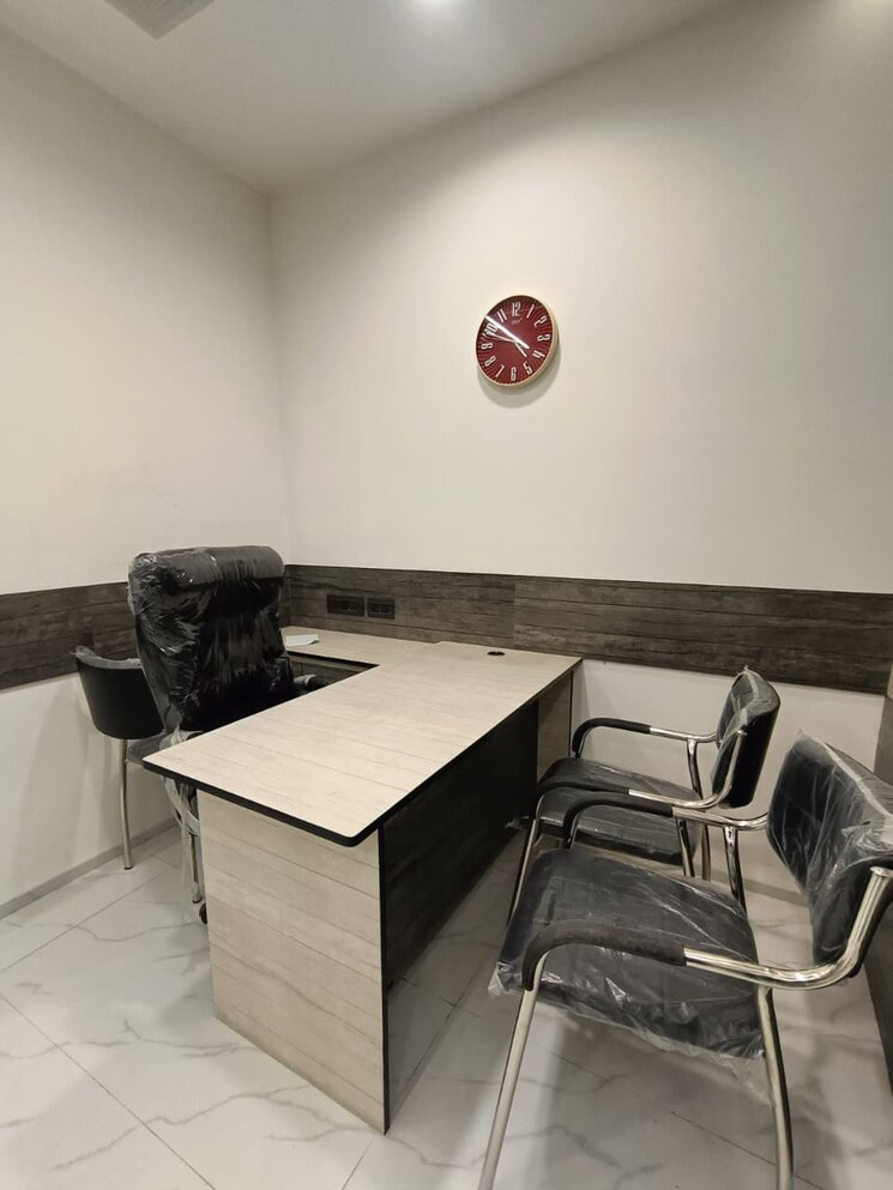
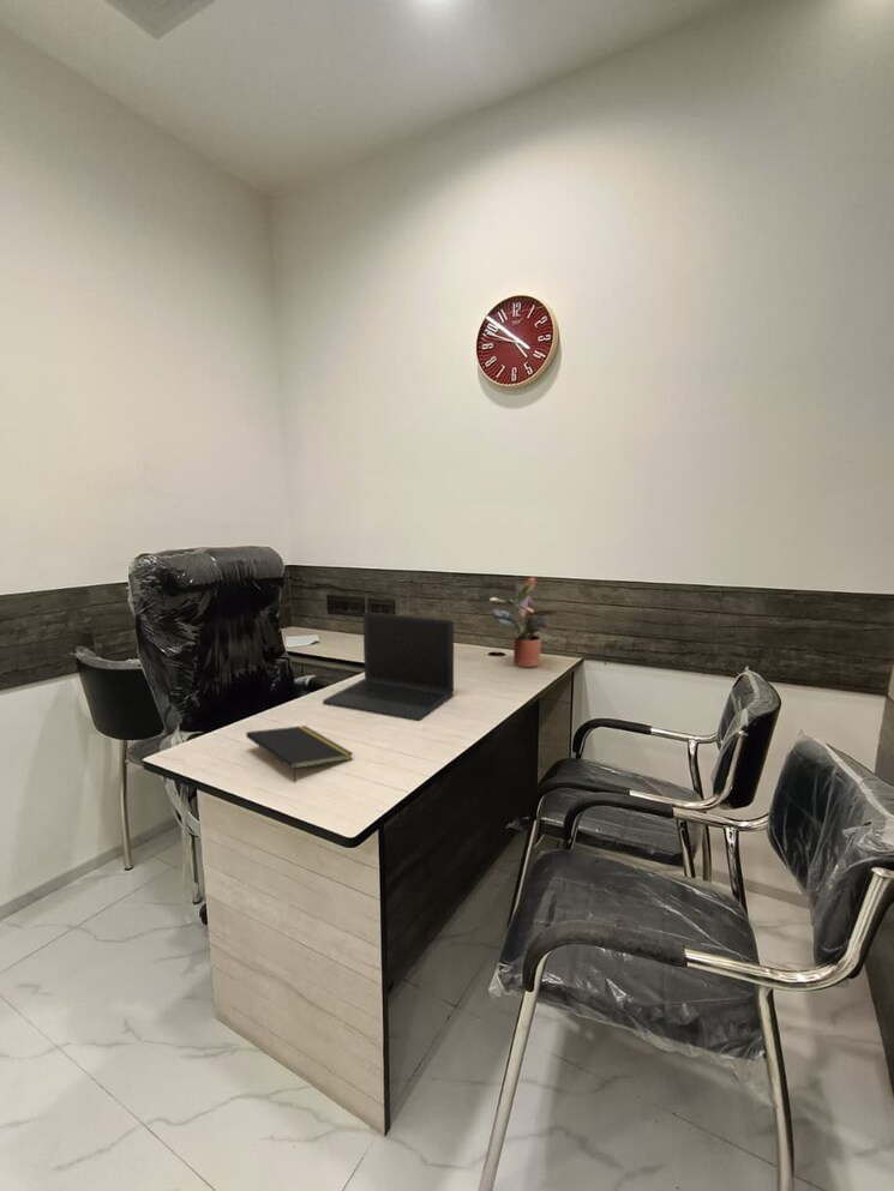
+ notepad (299, 745)
+ potted plant (520, 624)
+ laptop (388, 661)
